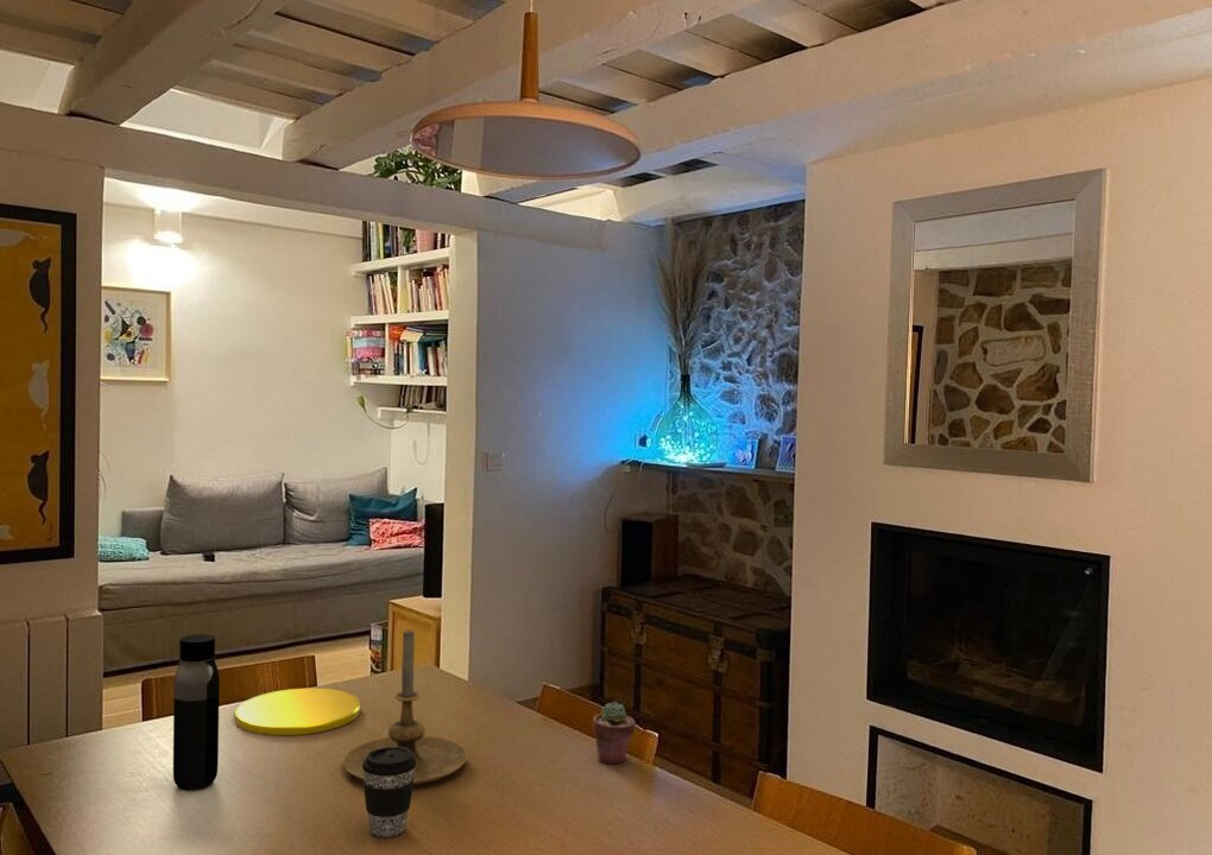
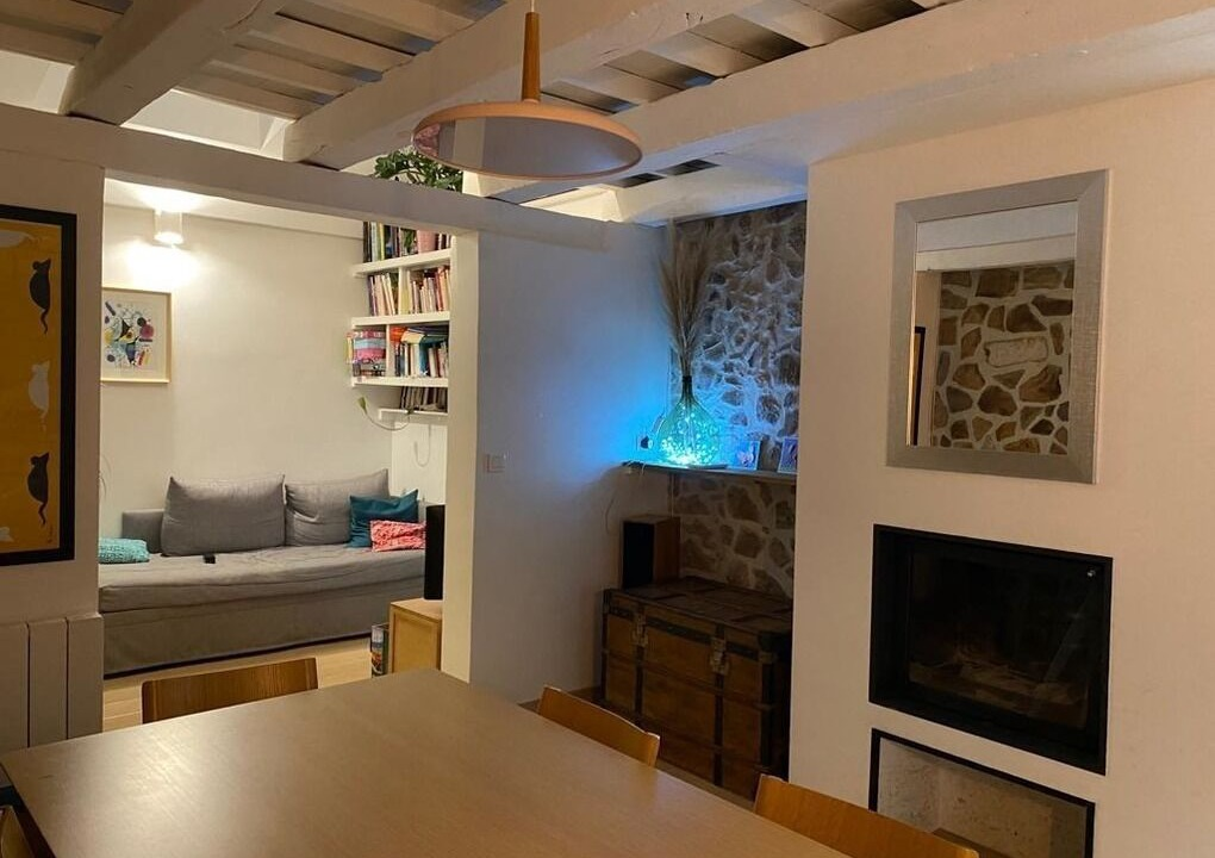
- candle holder (406, 697)
- water bottle (196, 710)
- potted succulent (613, 730)
- plate (298, 709)
- coffee cup (389, 791)
